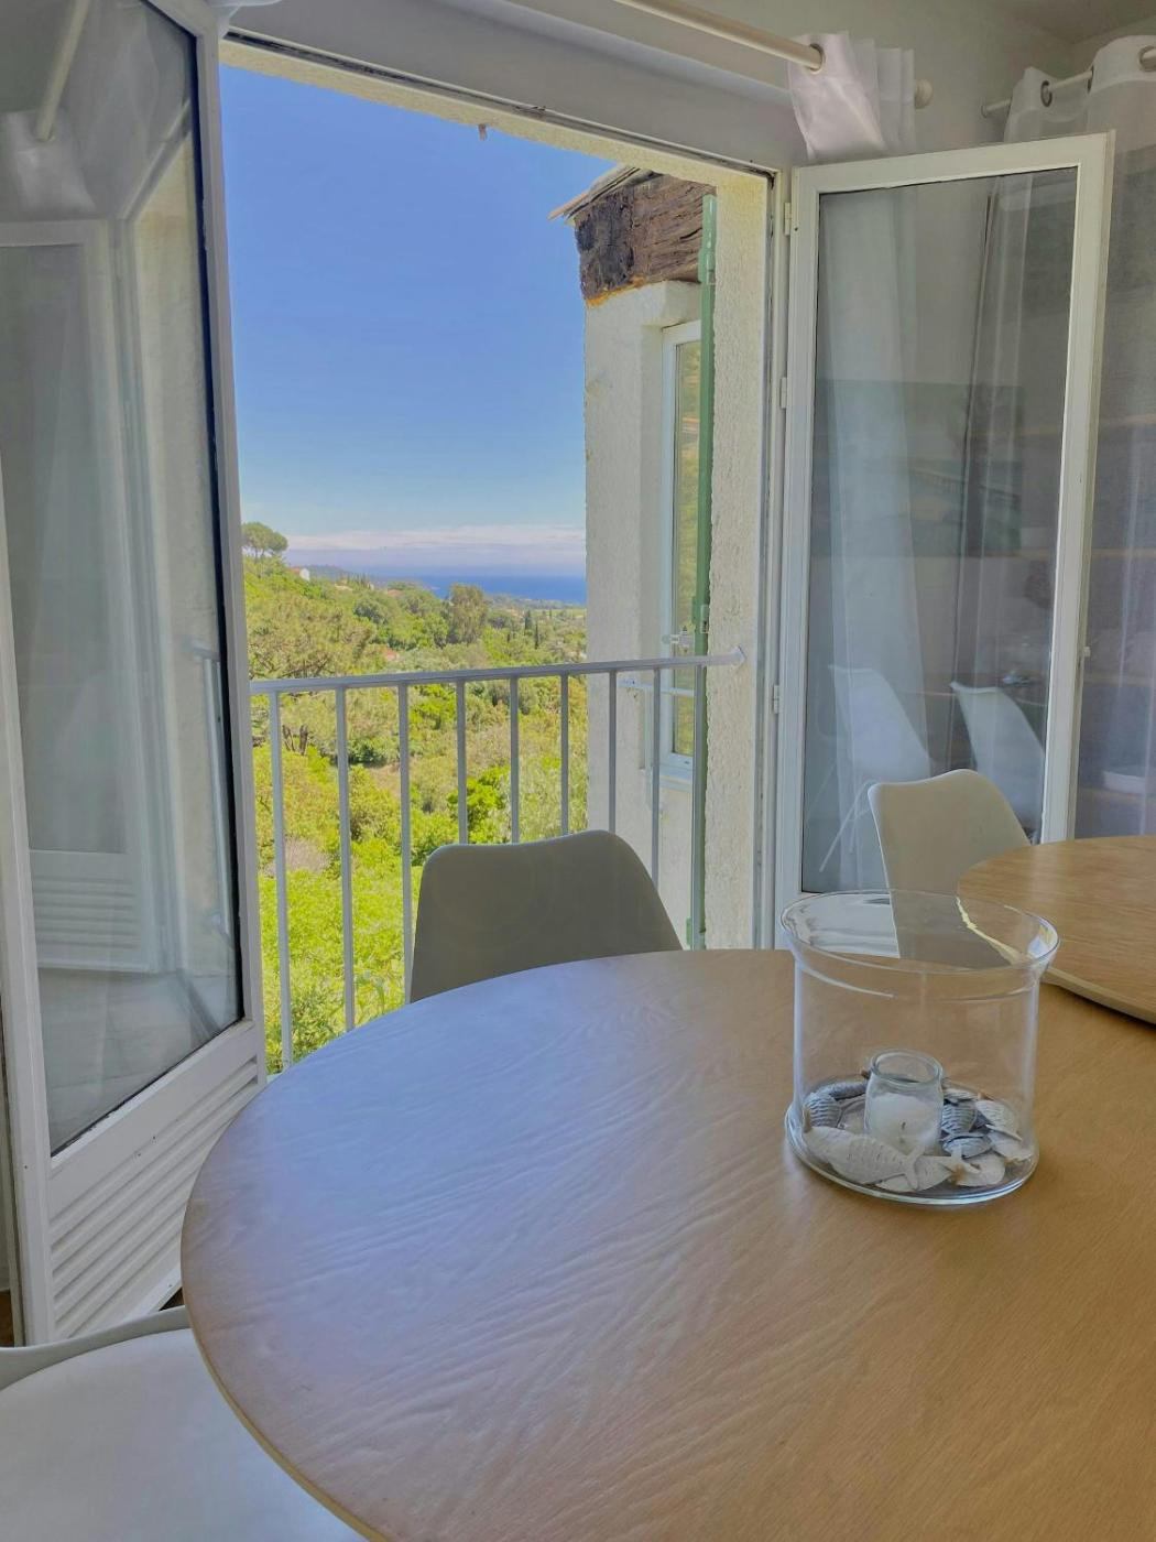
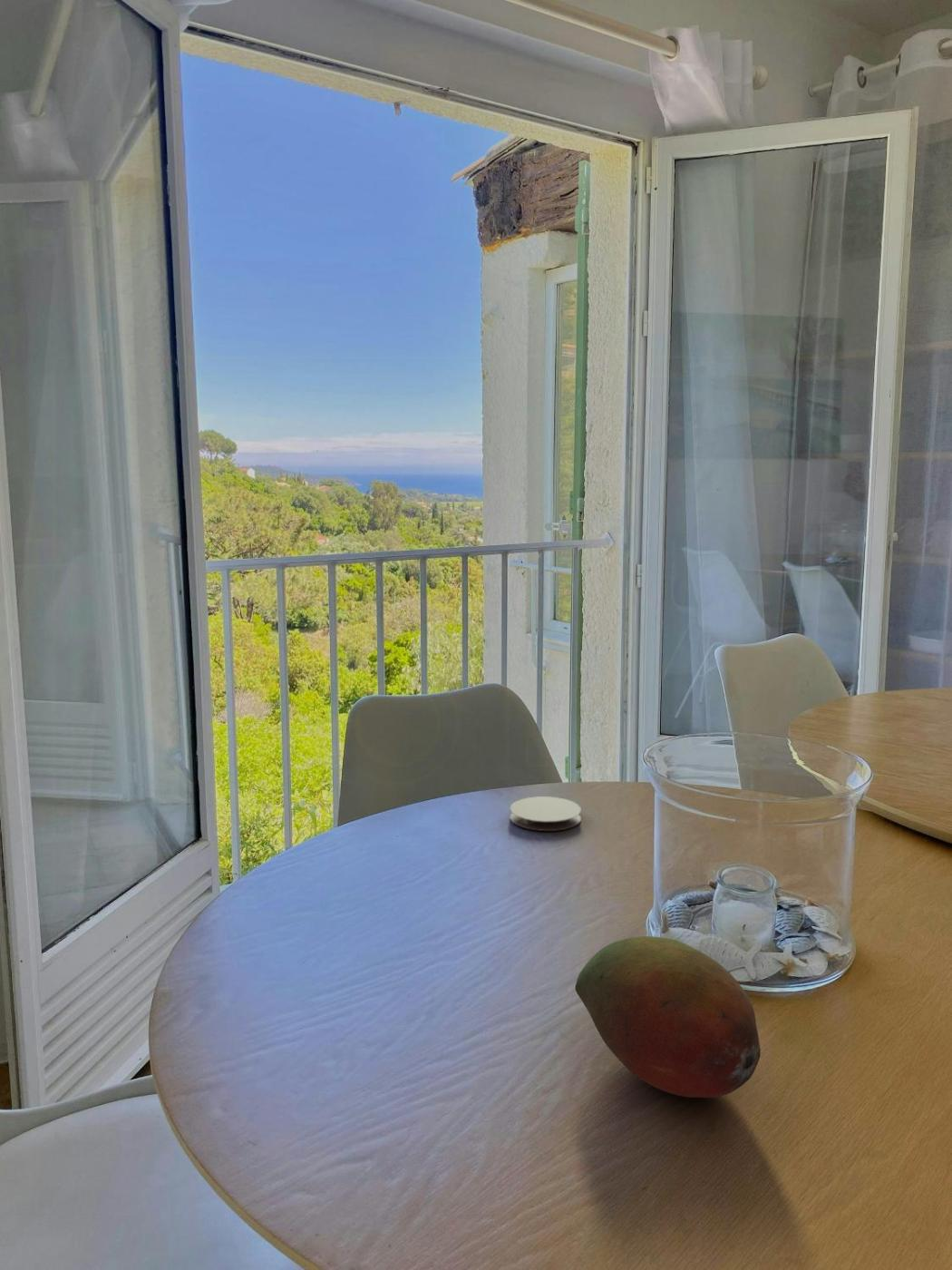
+ coaster (545, 813)
+ fruit (666, 1010)
